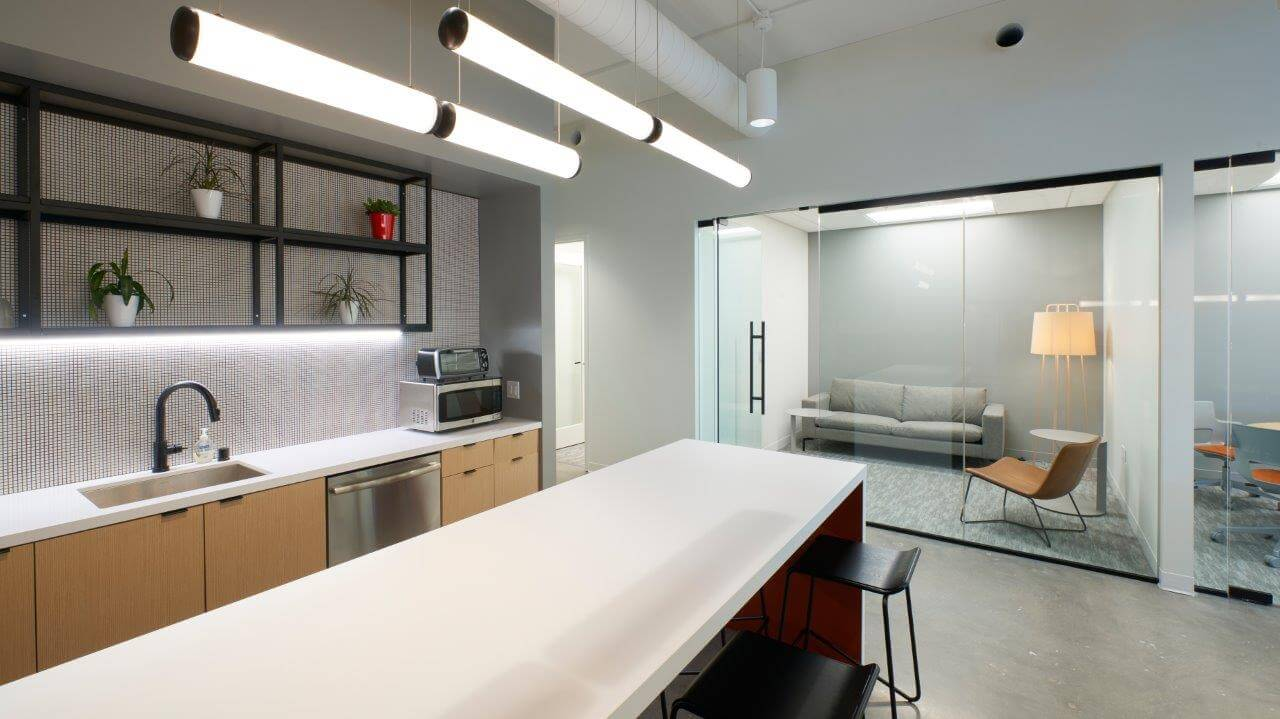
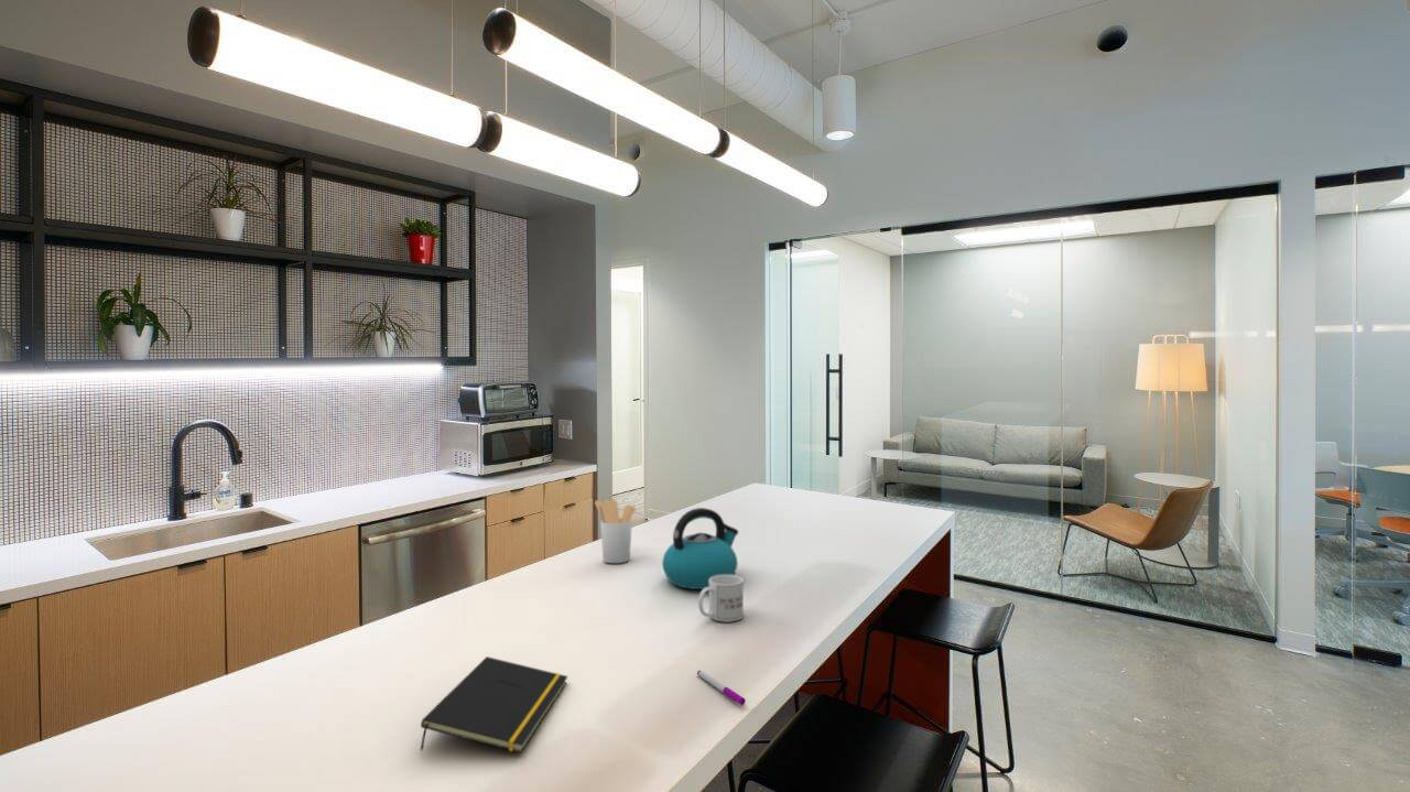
+ pen (719, 686)
+ kettle (704, 543)
+ notepad (501, 698)
+ utensil holder (612, 529)
+ mug (719, 598)
